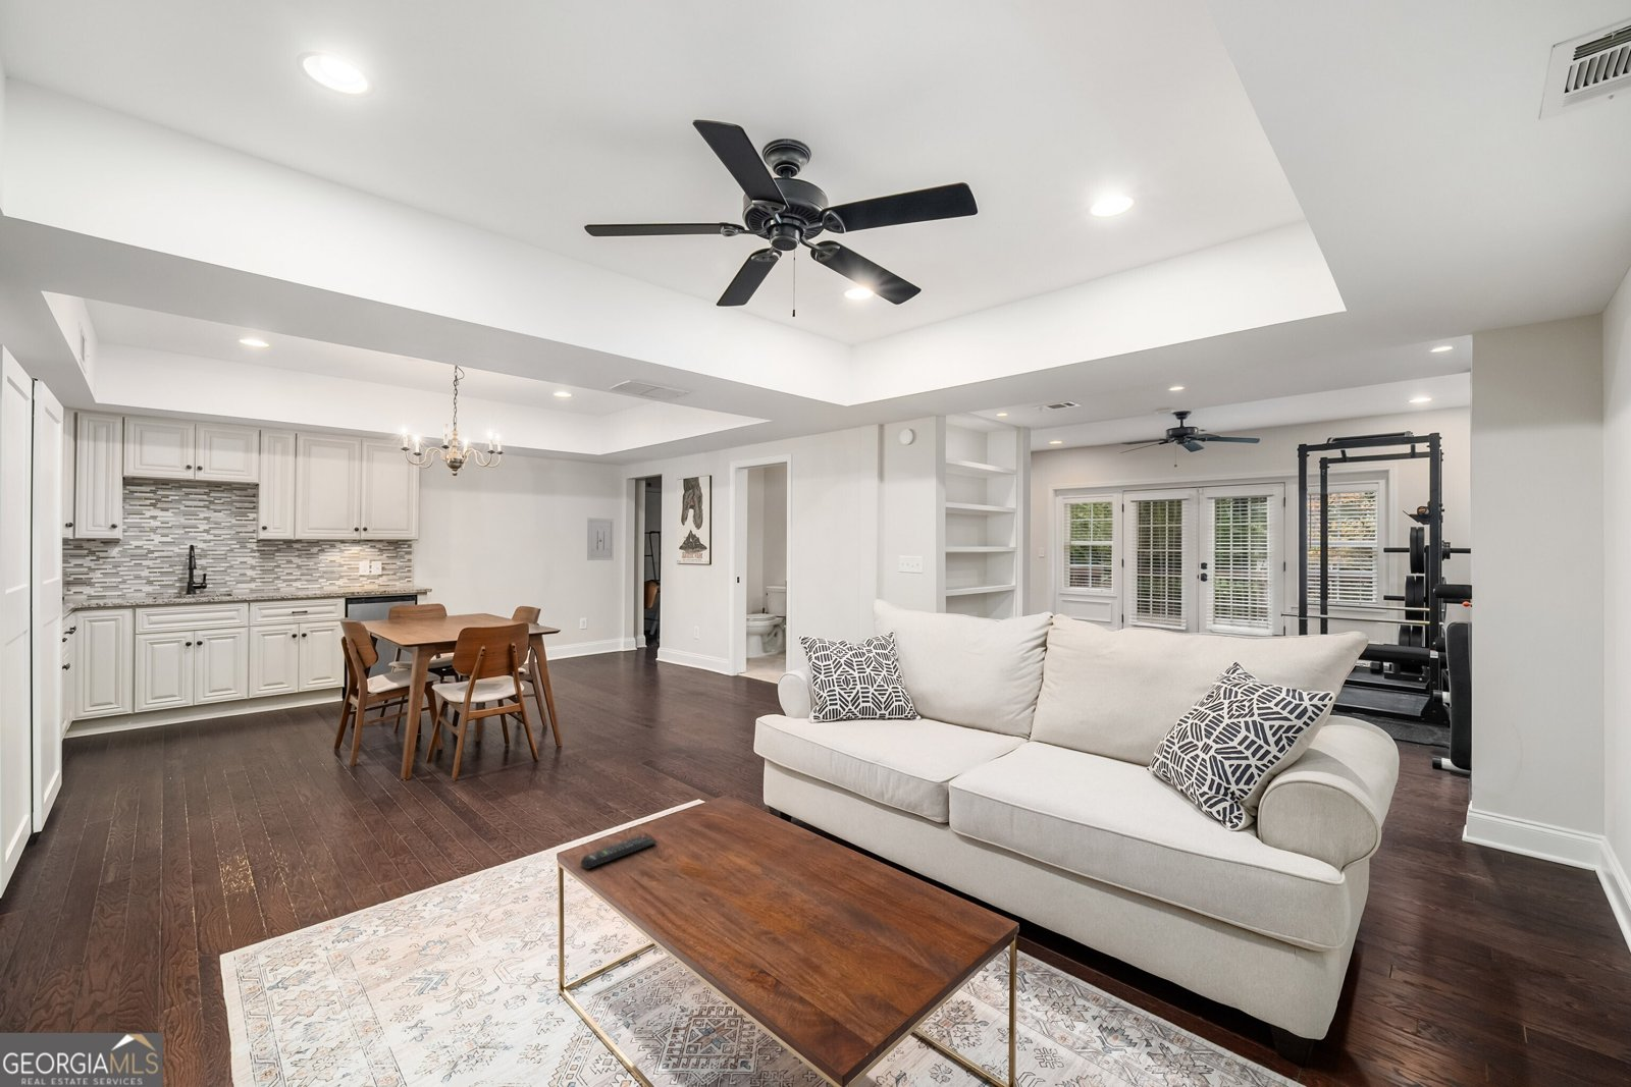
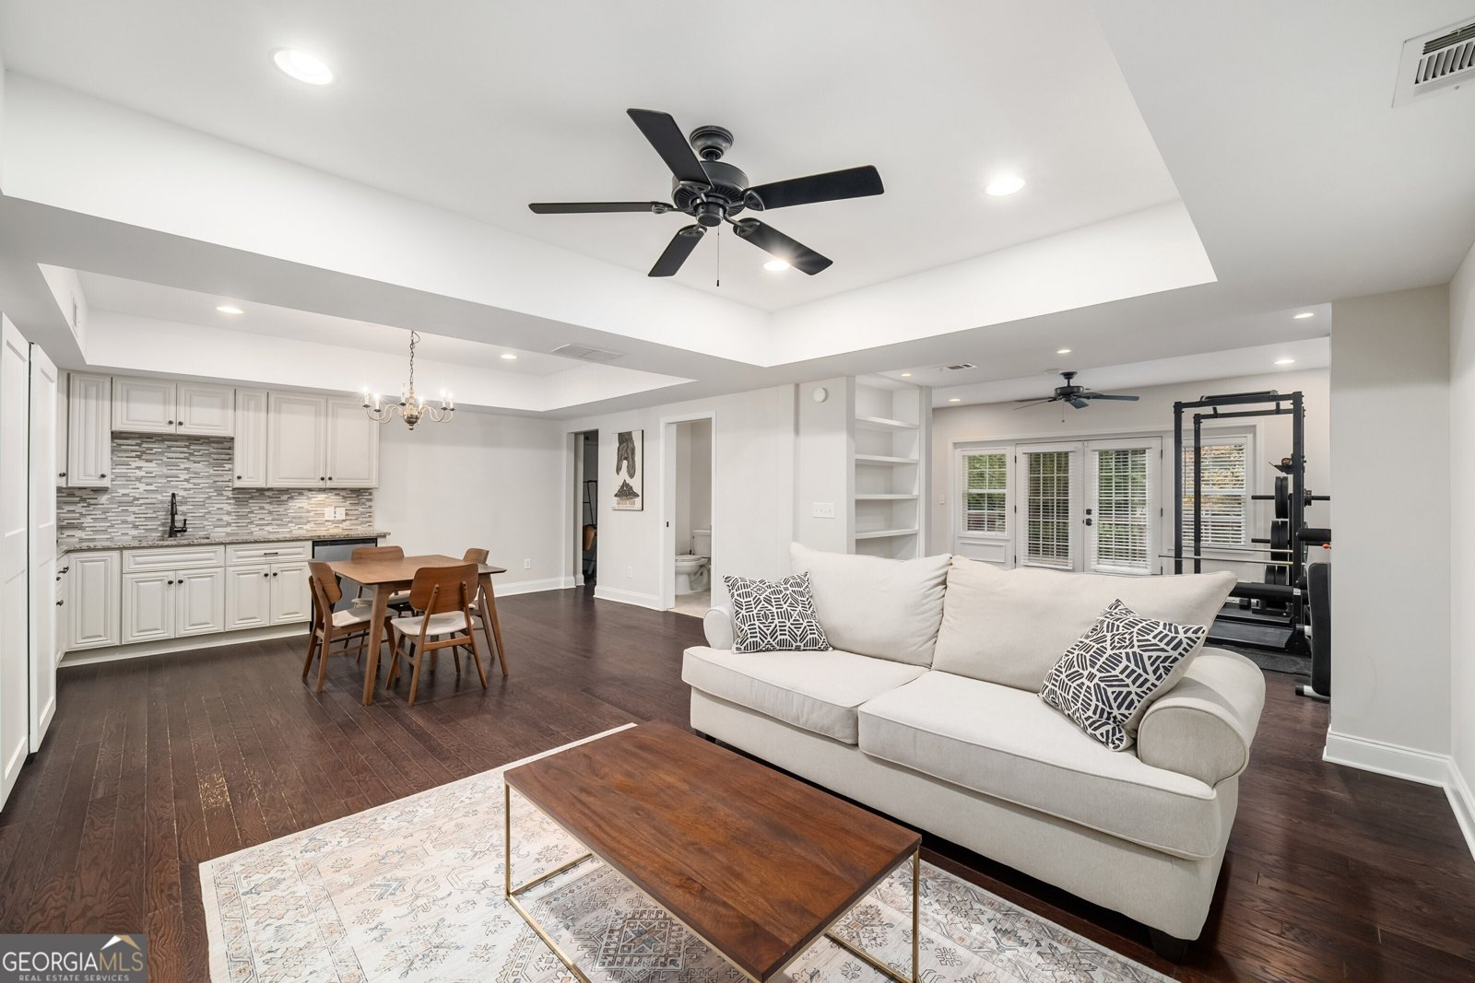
- wall art (601, 539)
- remote control (620, 850)
